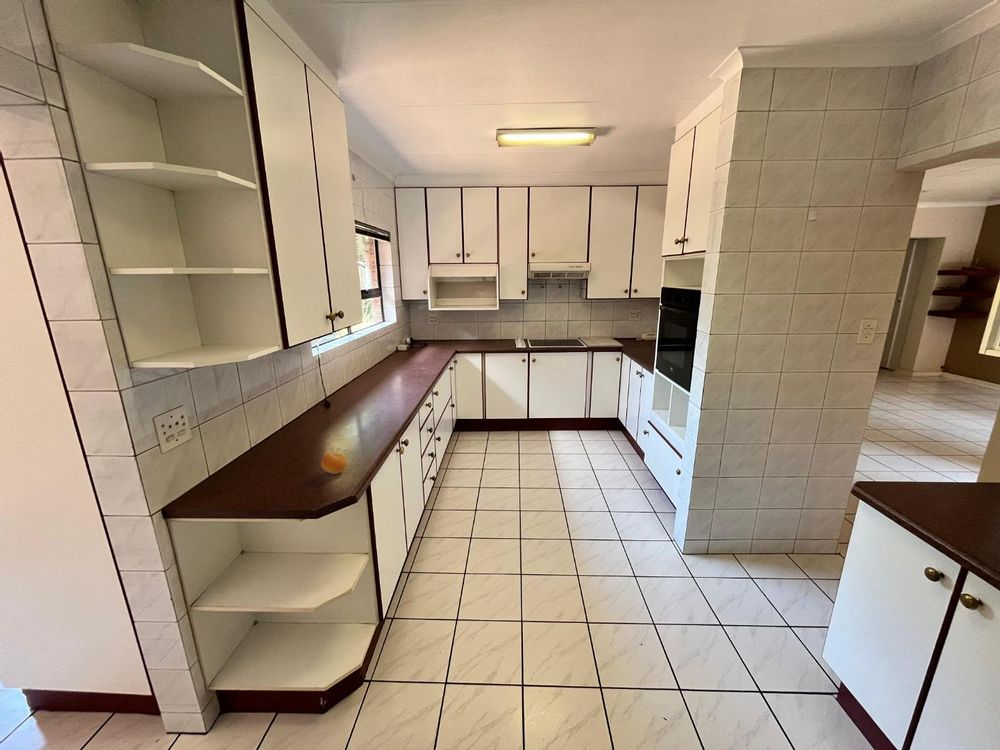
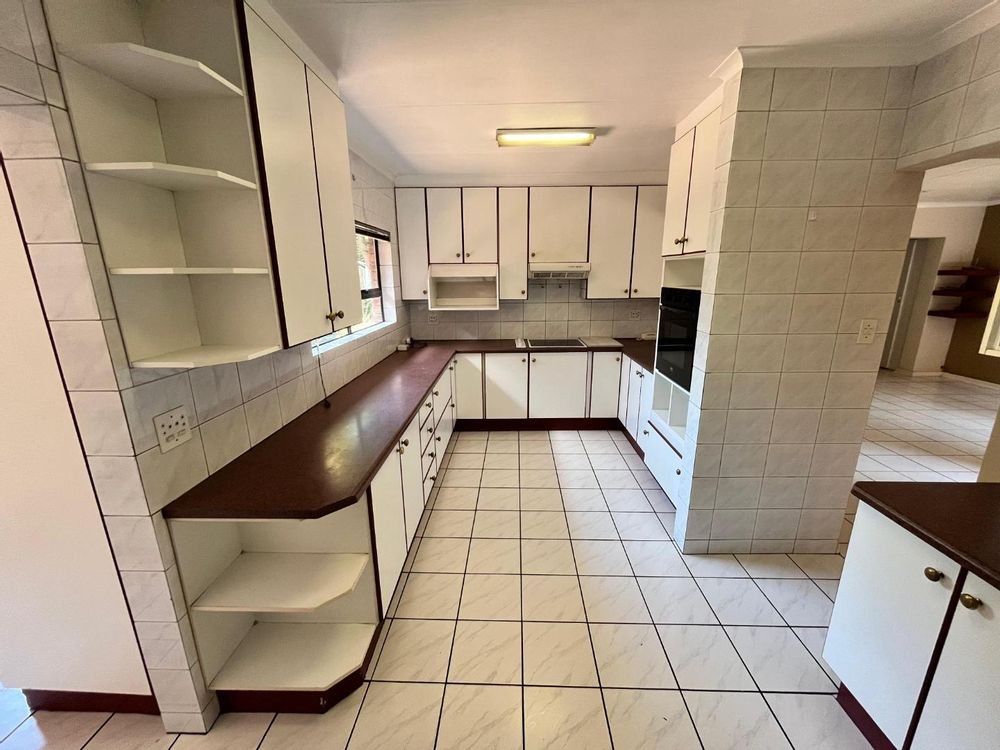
- fruit (334, 462)
